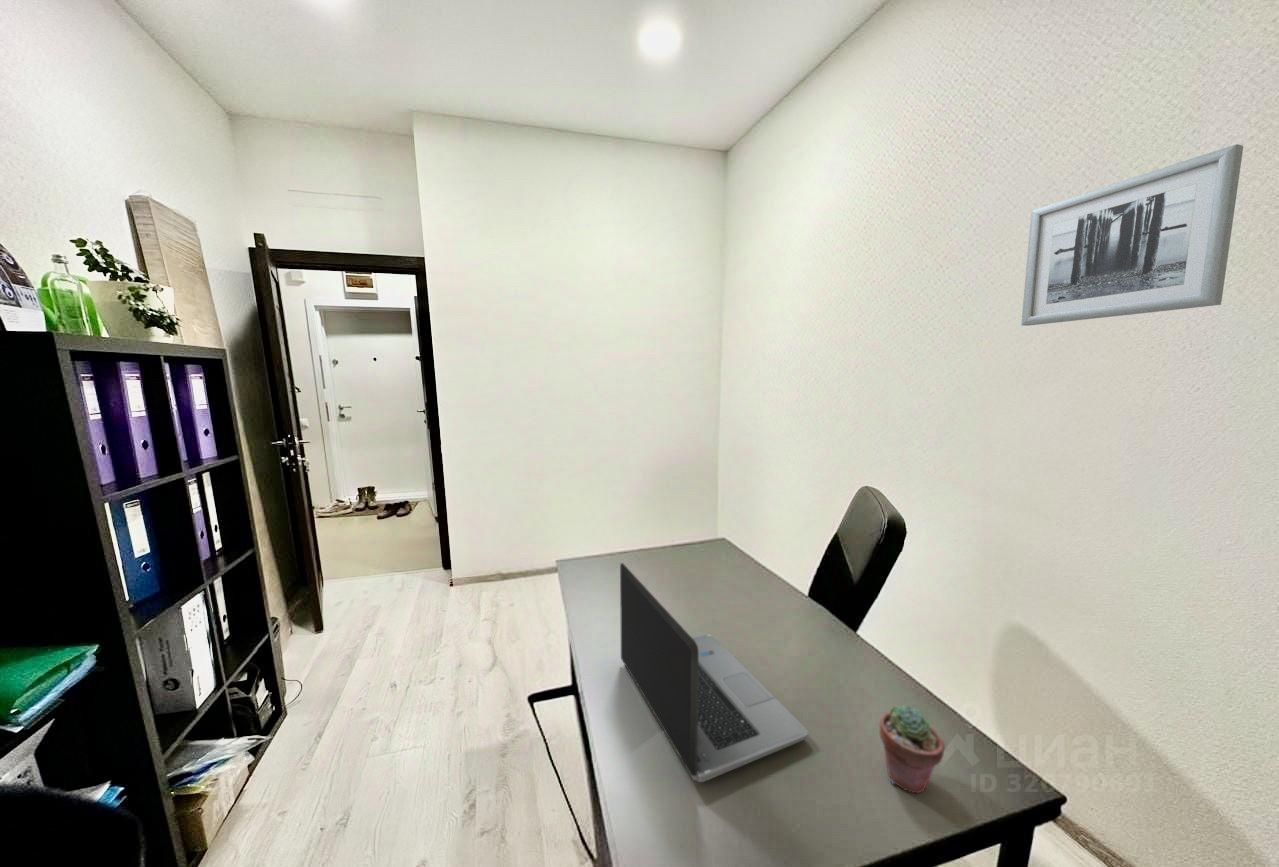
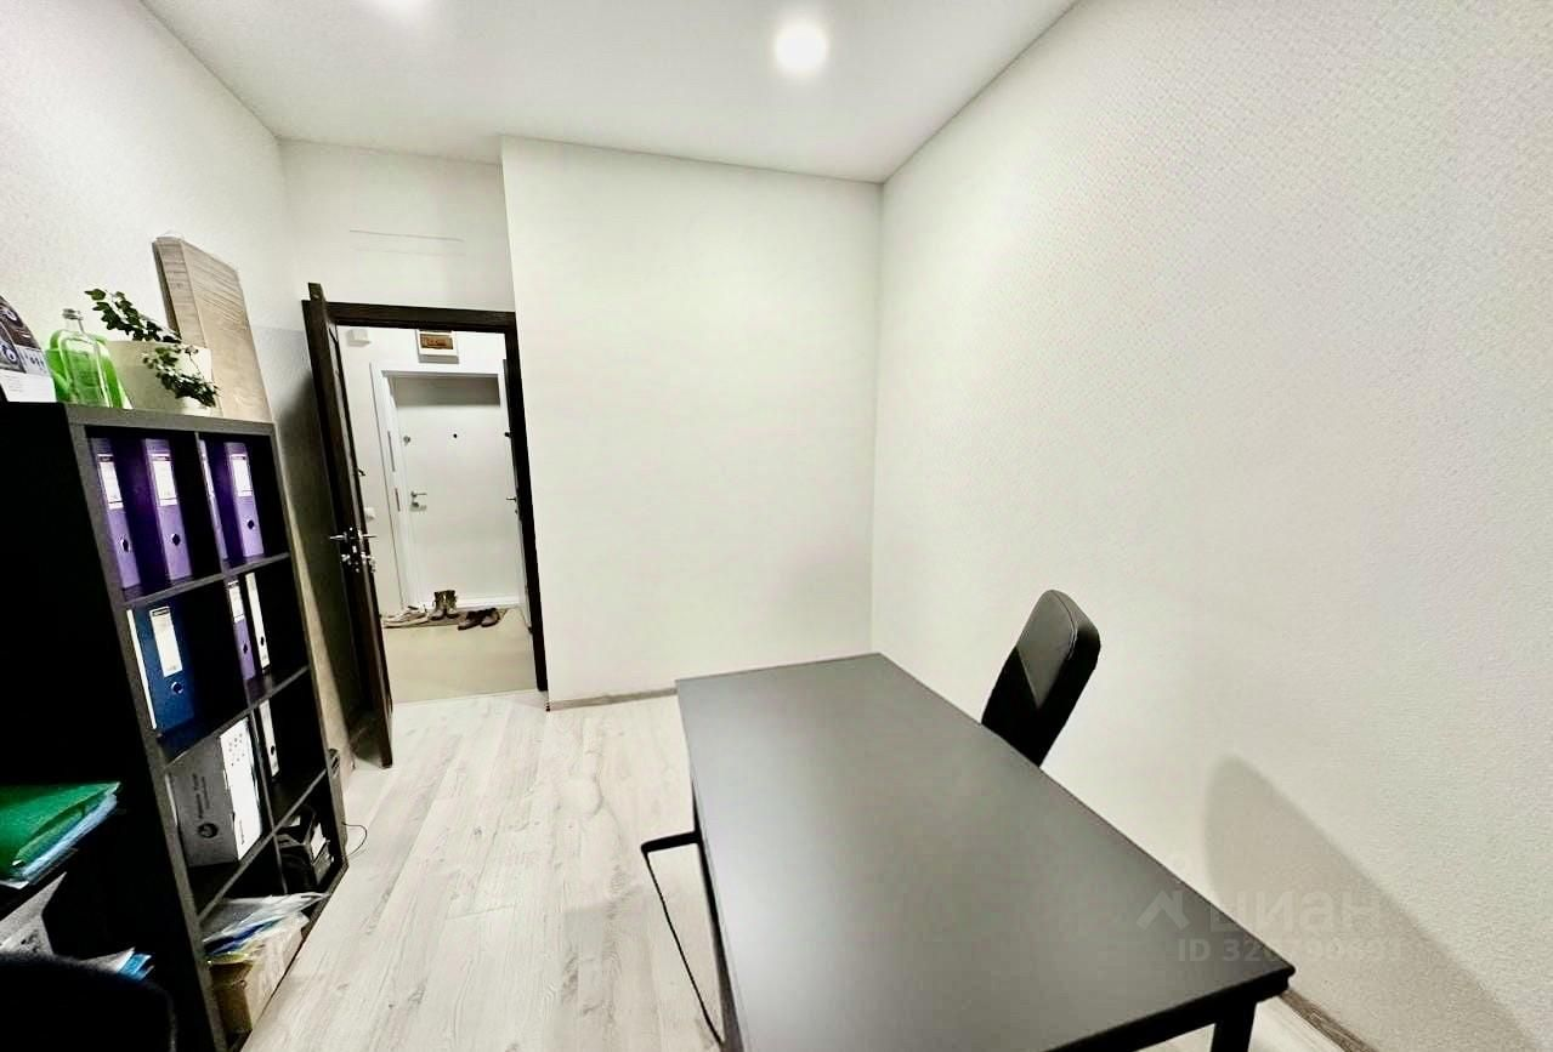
- potted succulent (909, 744)
- wall art (1112, 251)
- laptop computer (703, 642)
